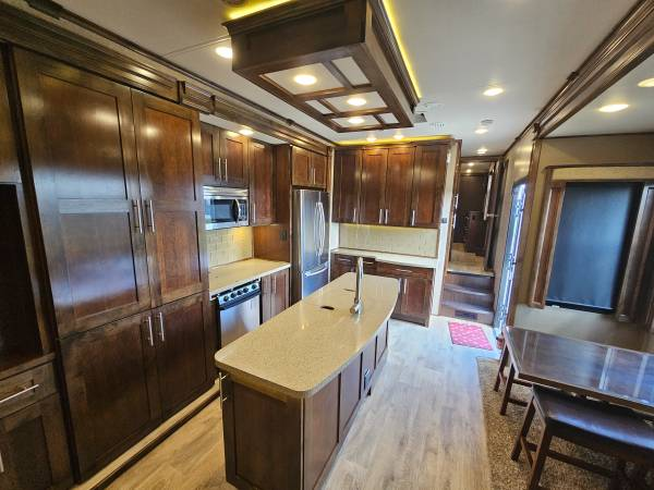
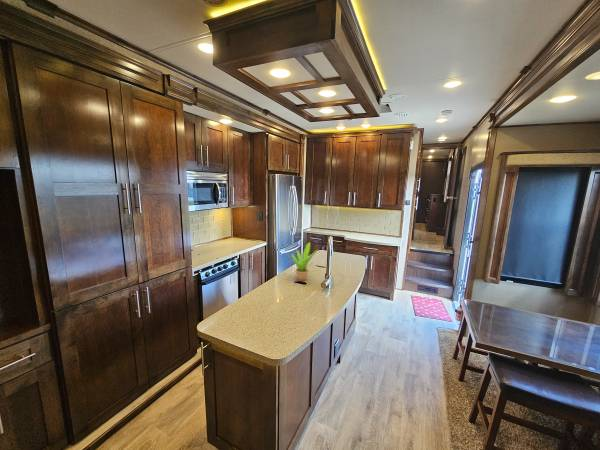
+ potted plant (301, 262)
